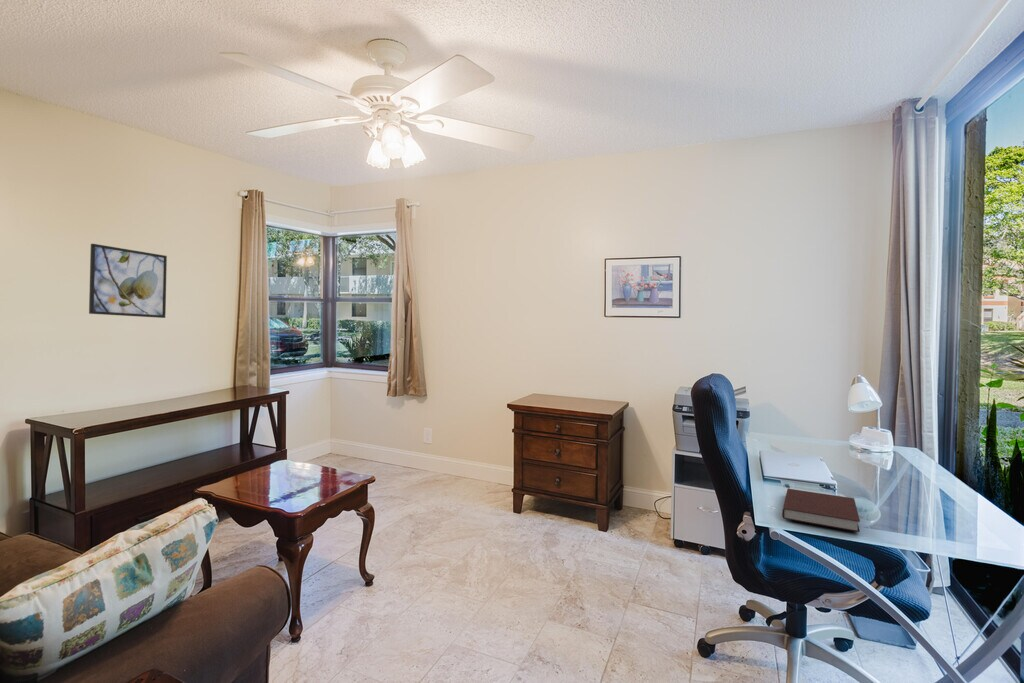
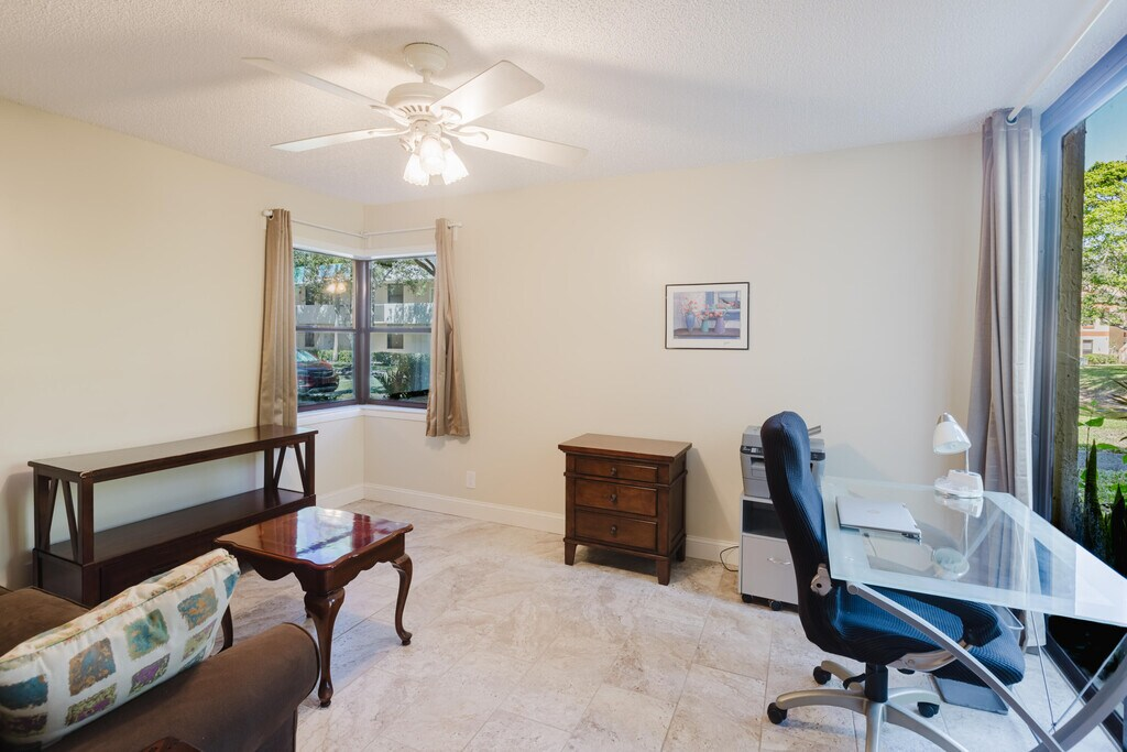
- notebook (819, 508)
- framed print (130, 283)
